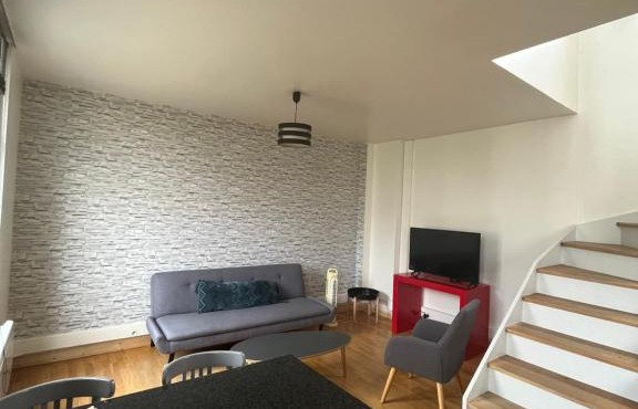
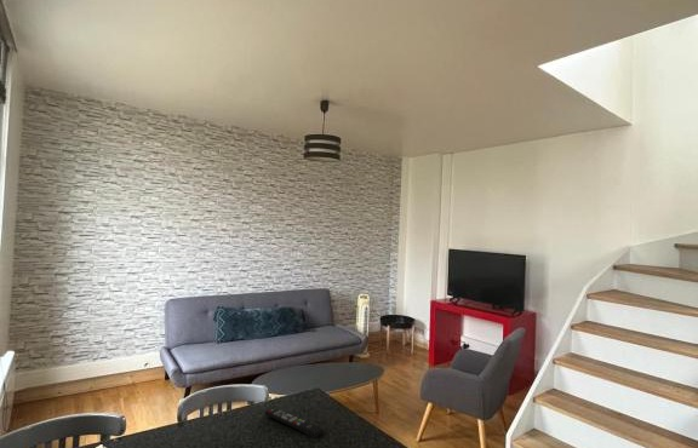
+ remote control (292, 421)
